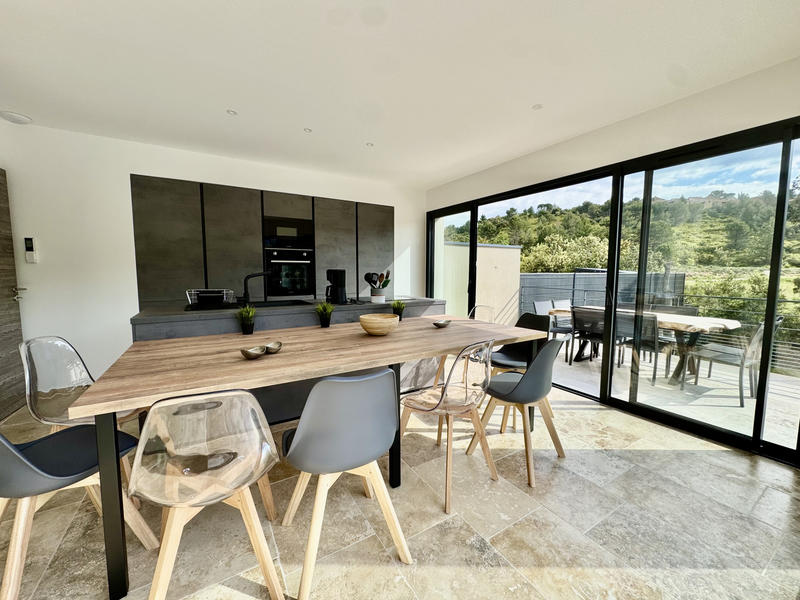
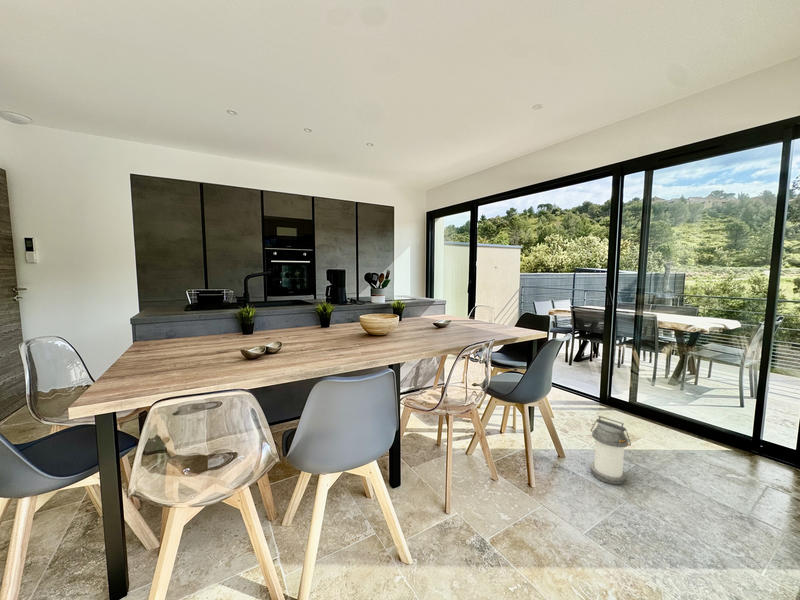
+ lantern (609, 448)
